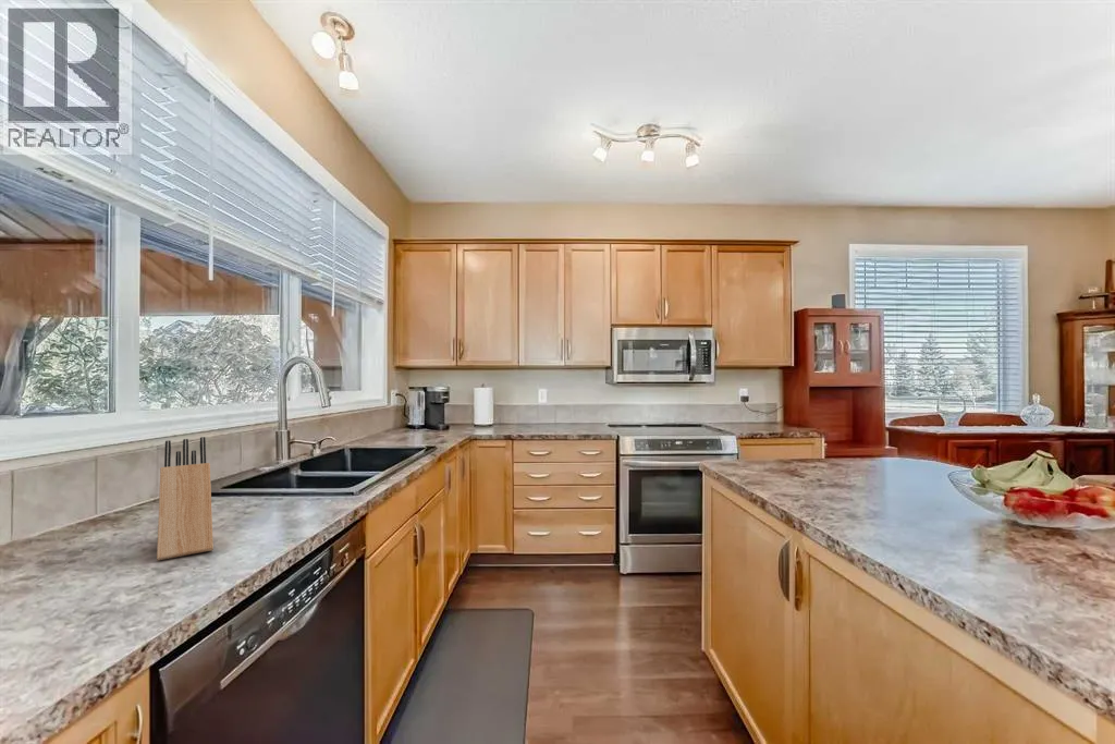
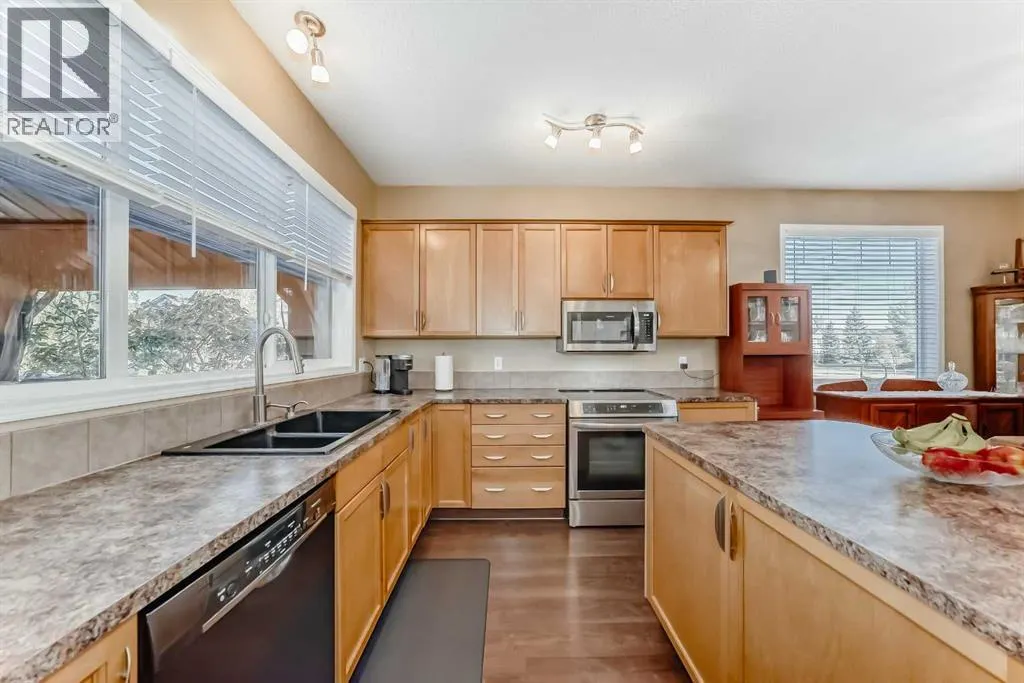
- knife block (185, 490)
